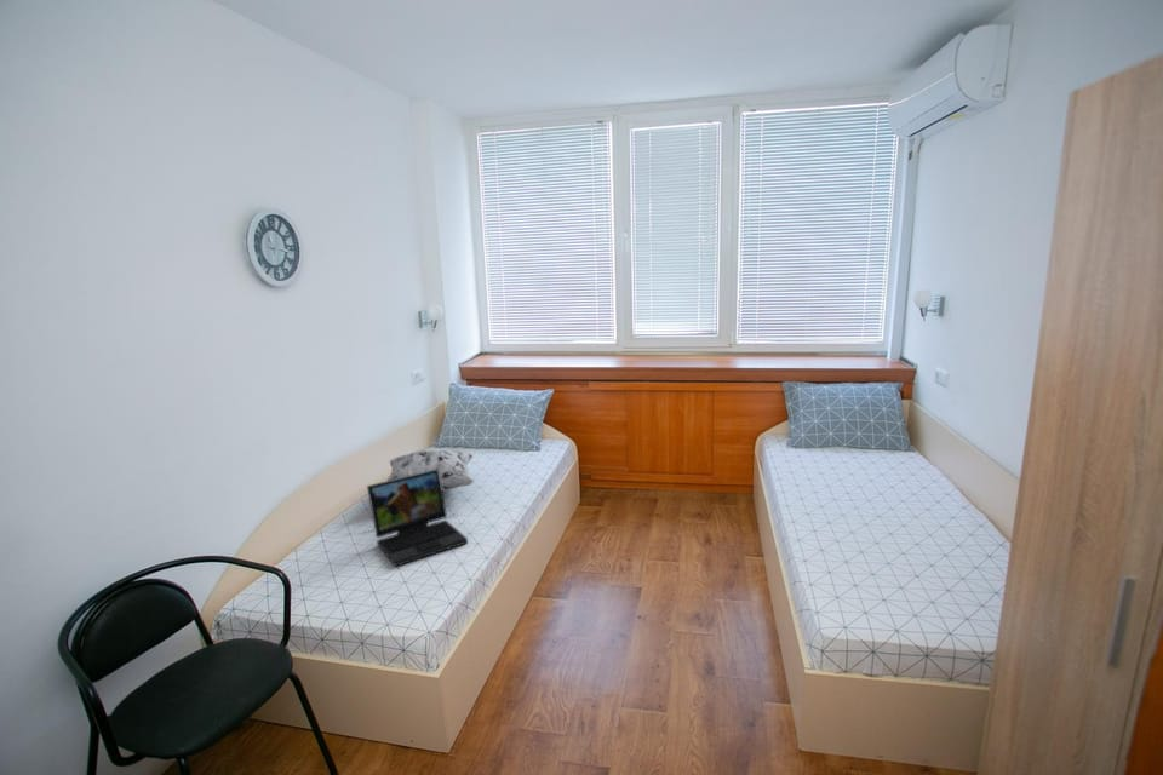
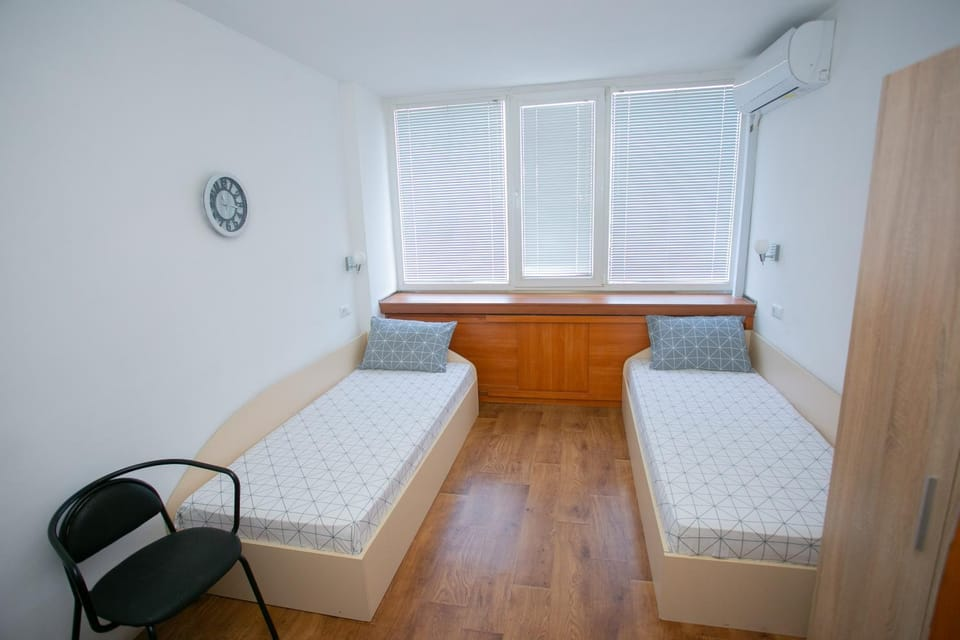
- laptop (417, 513)
- decorative pillow (429, 470)
